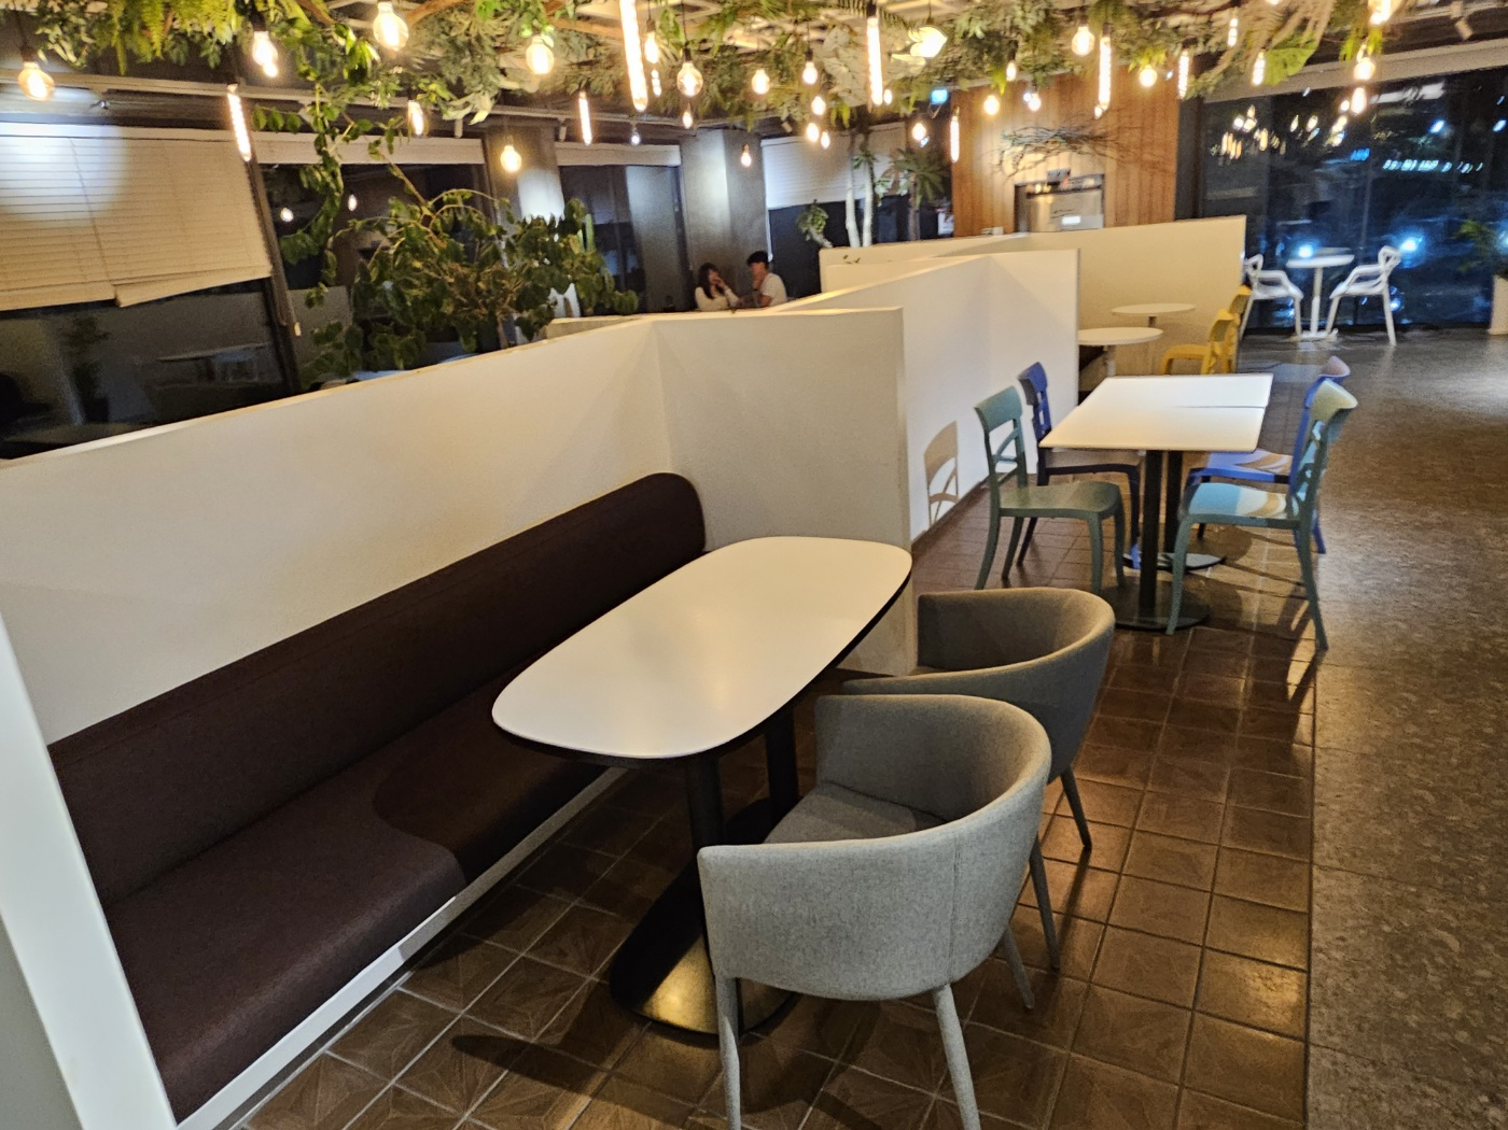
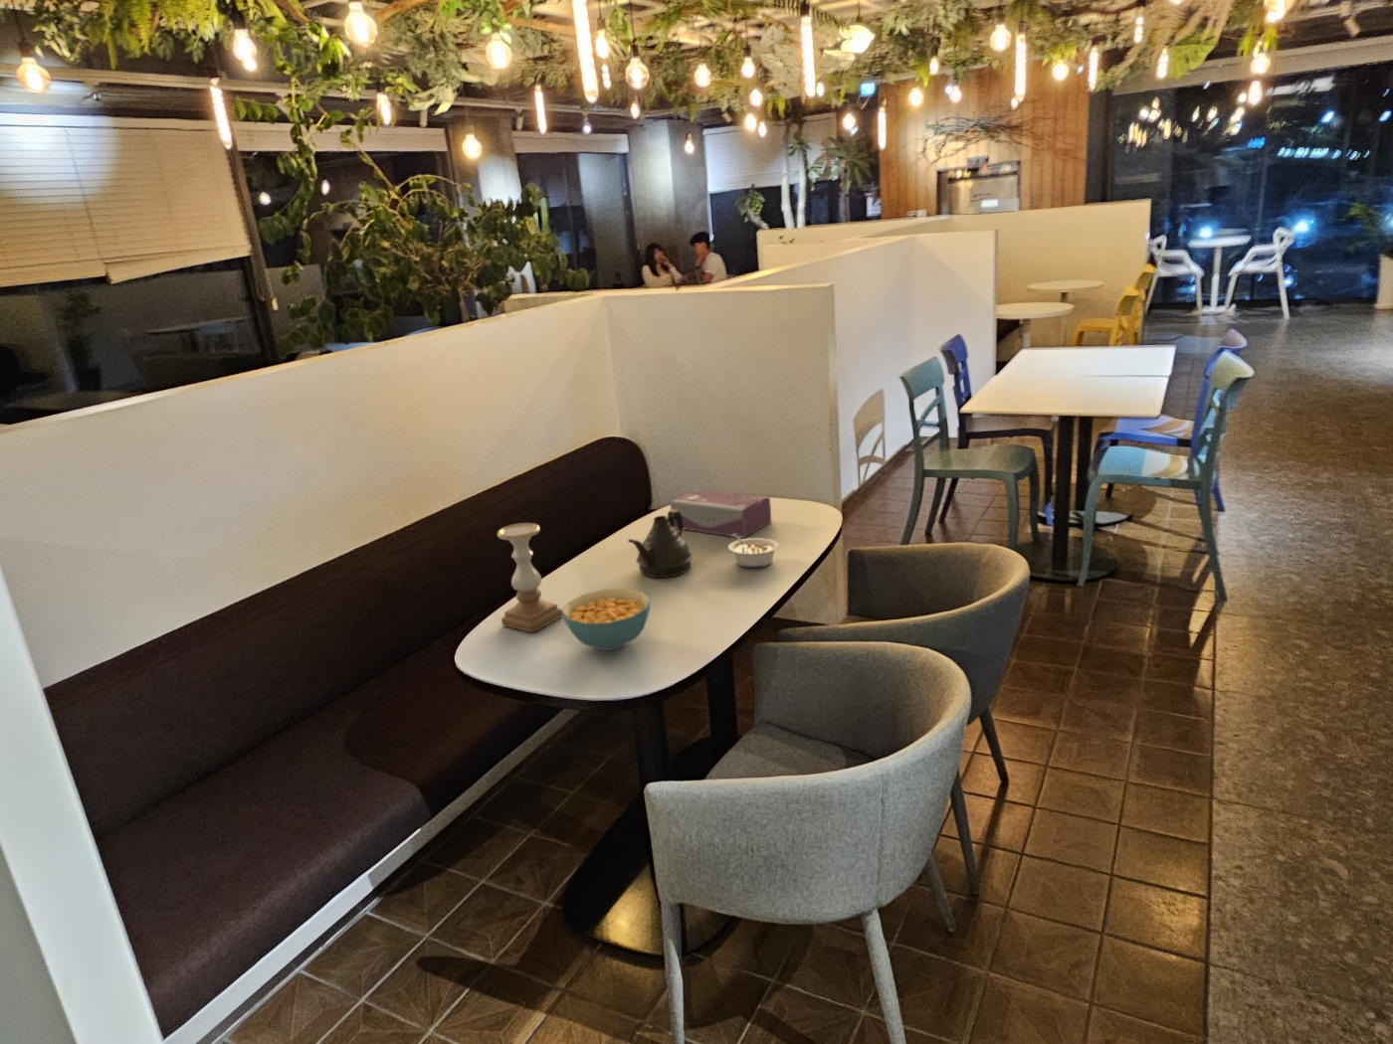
+ tissue box (721, 511)
+ teapot (656, 547)
+ candle holder (525, 576)
+ legume (751, 552)
+ cereal bowl (608, 624)
